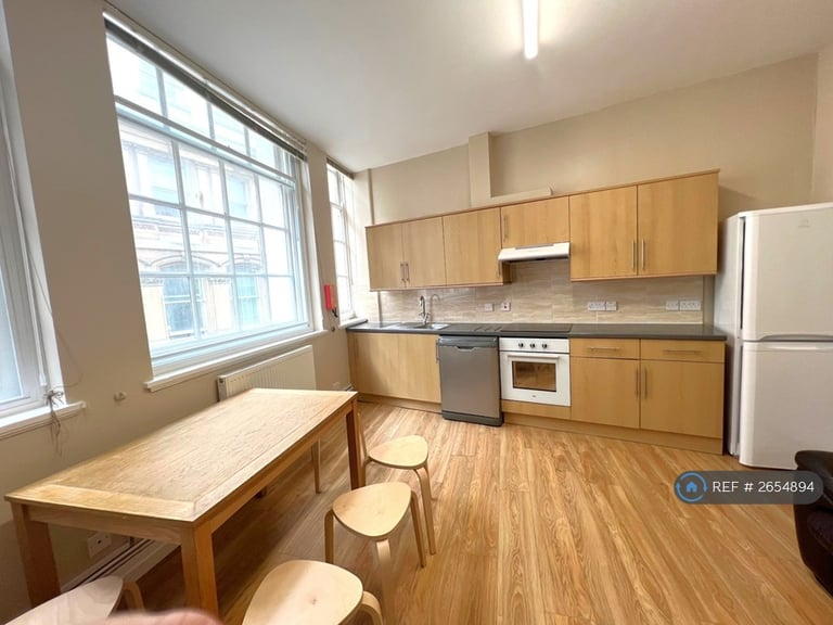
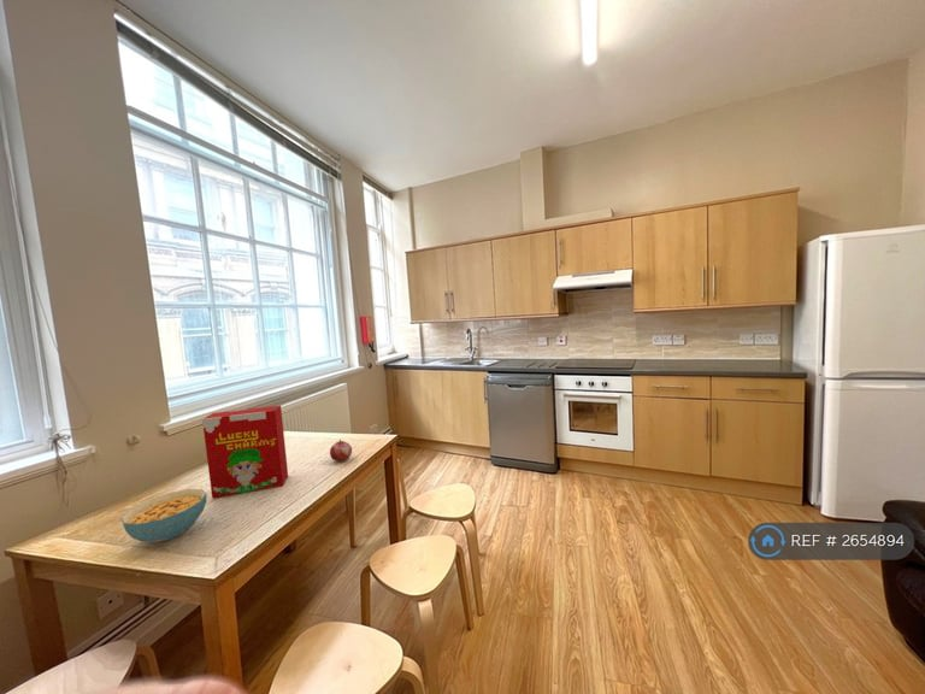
+ fruit (340, 448)
+ cereal box (247, 449)
+ cereal bowl (167, 519)
